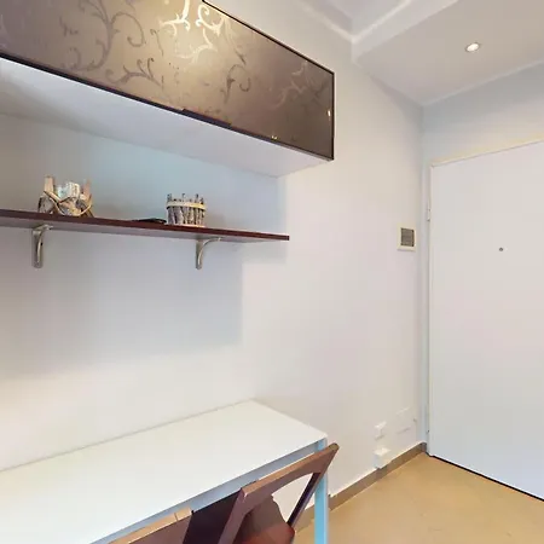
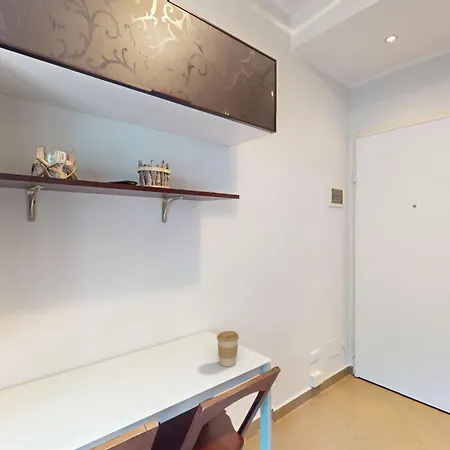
+ coffee cup (227, 347)
